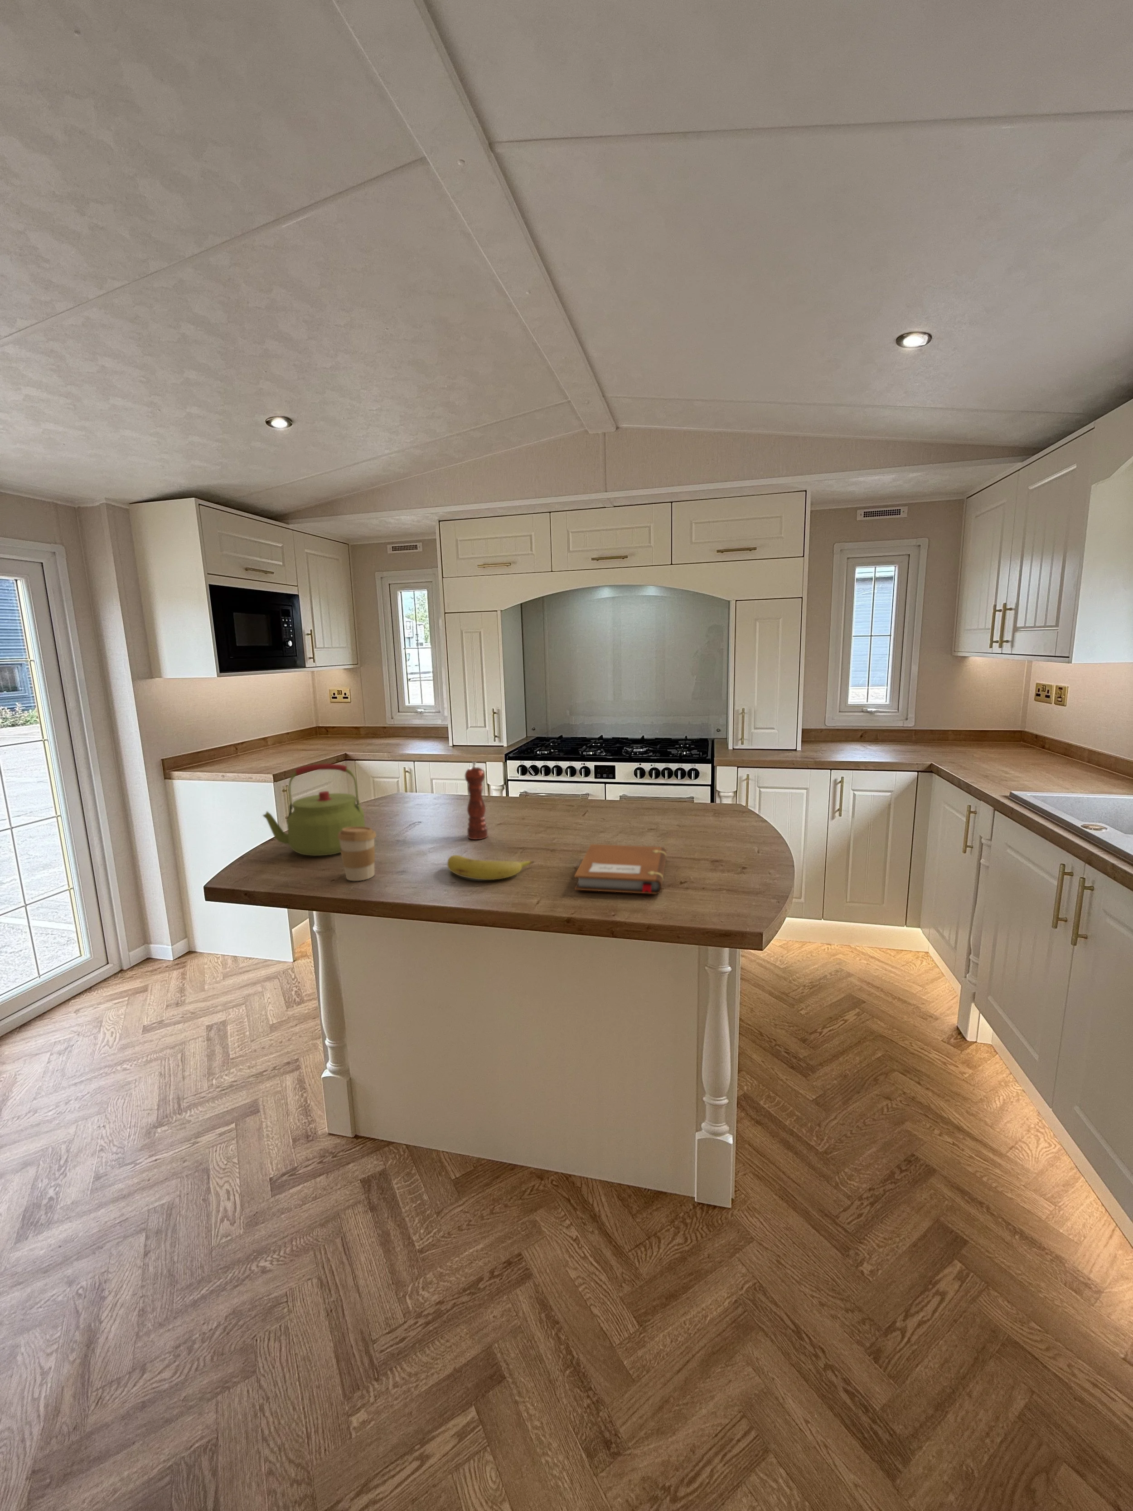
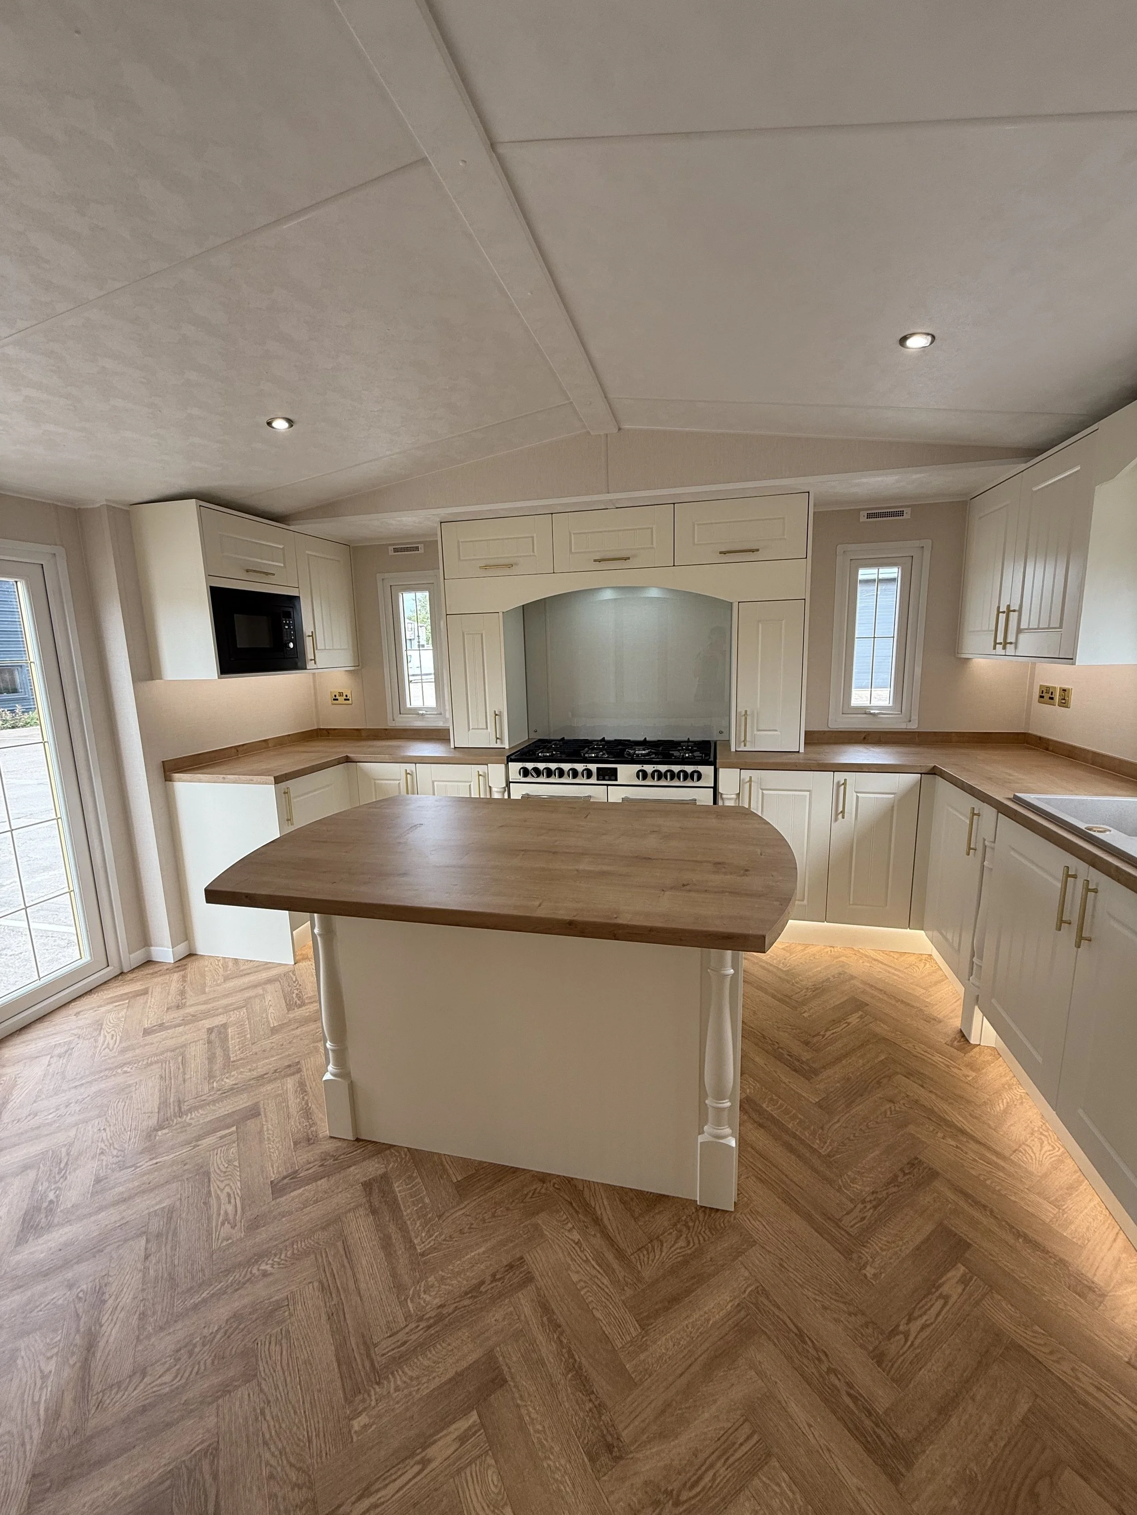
- kettle (313, 806)
- fruit (489, 861)
- pepper mill (476, 799)
- coffee cup (358, 851)
- notebook (624, 868)
